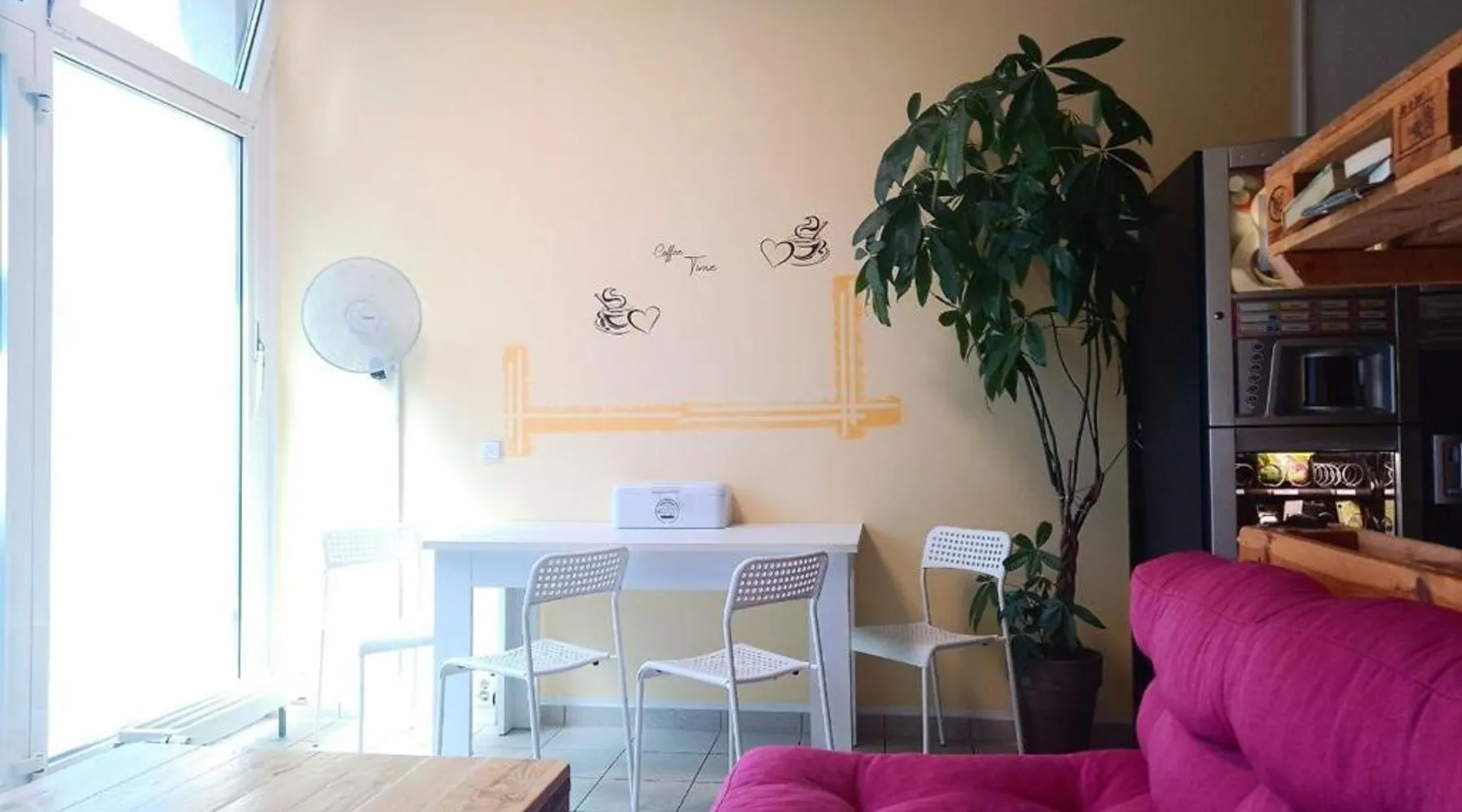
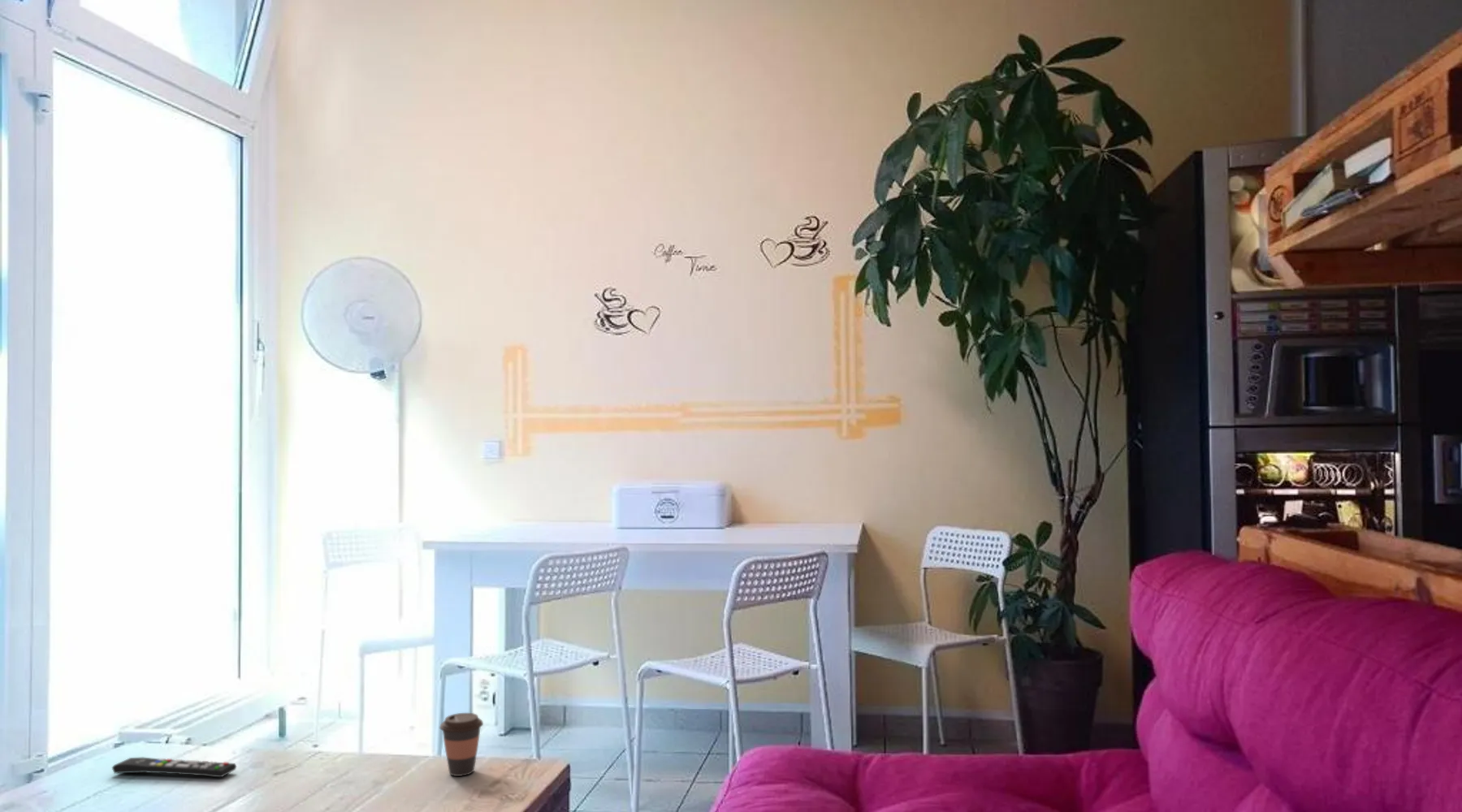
+ coffee cup (461, 745)
+ remote control (174, 767)
